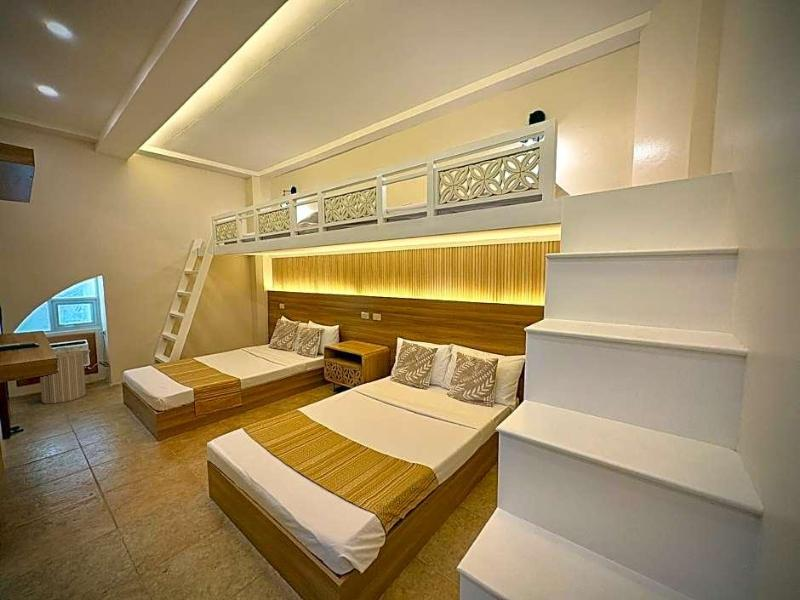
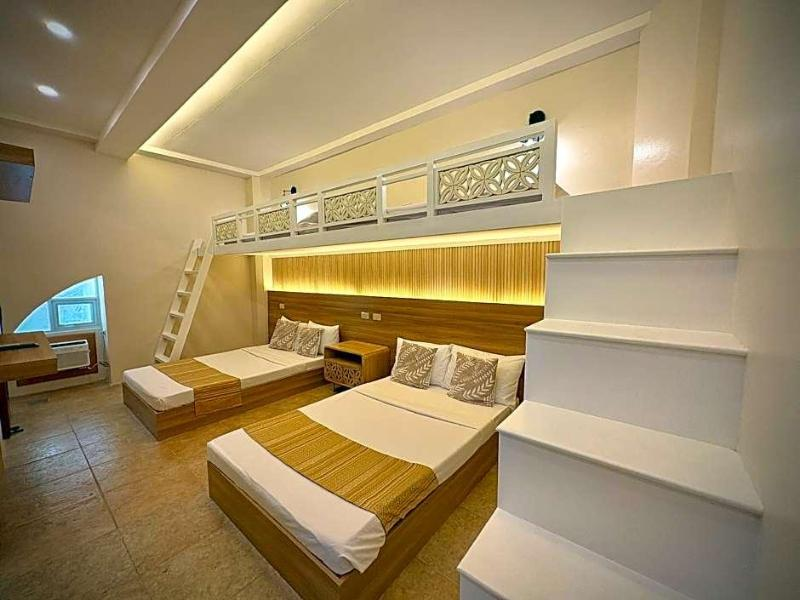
- laundry hamper (63, 372)
